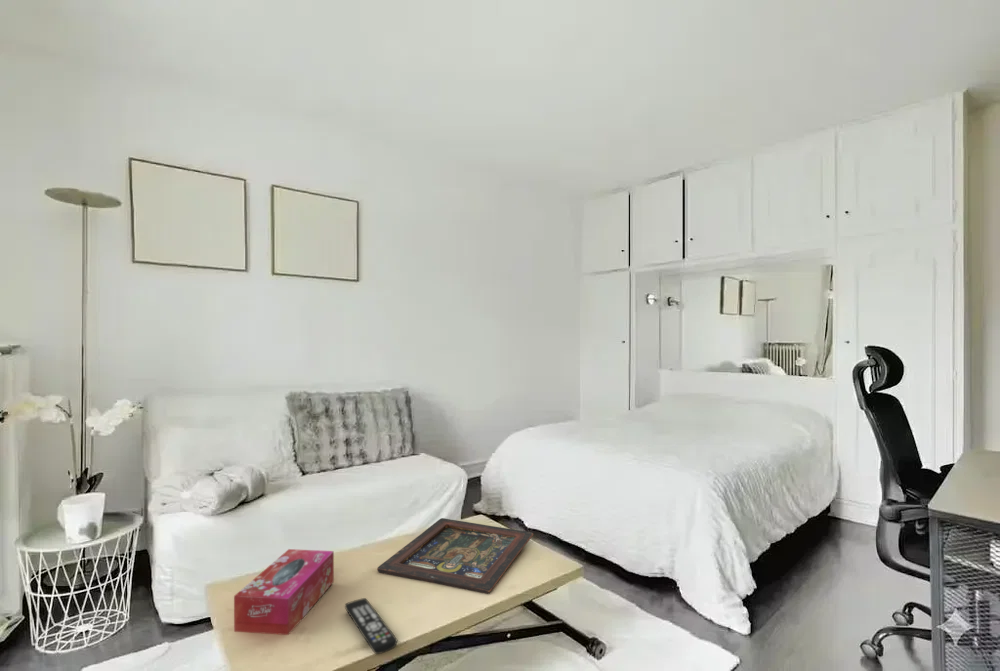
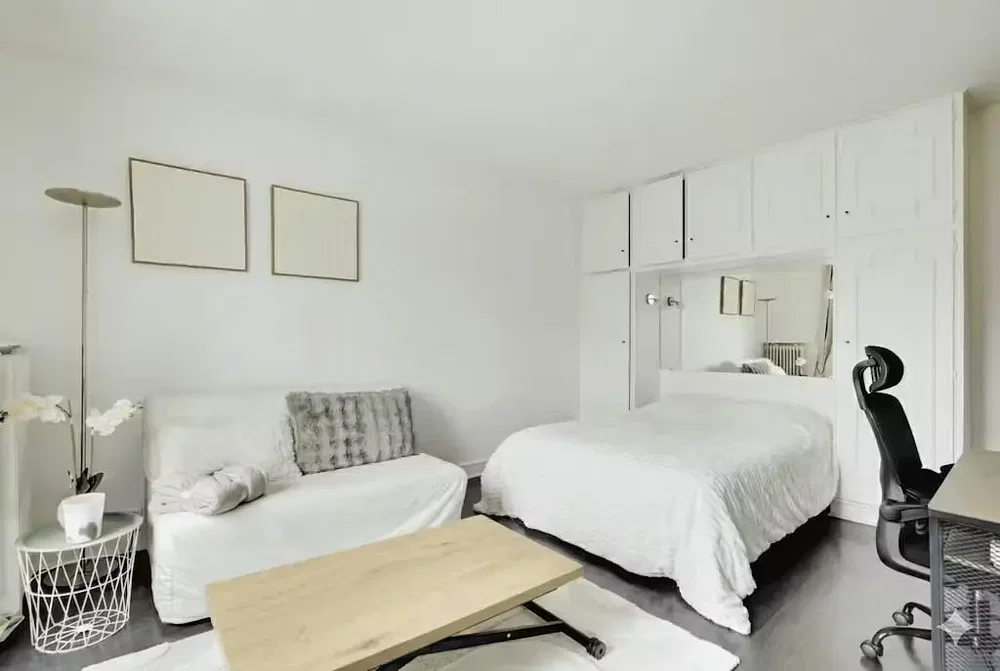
- remote control (369, 624)
- tissue box (288, 588)
- religious icon (461, 550)
